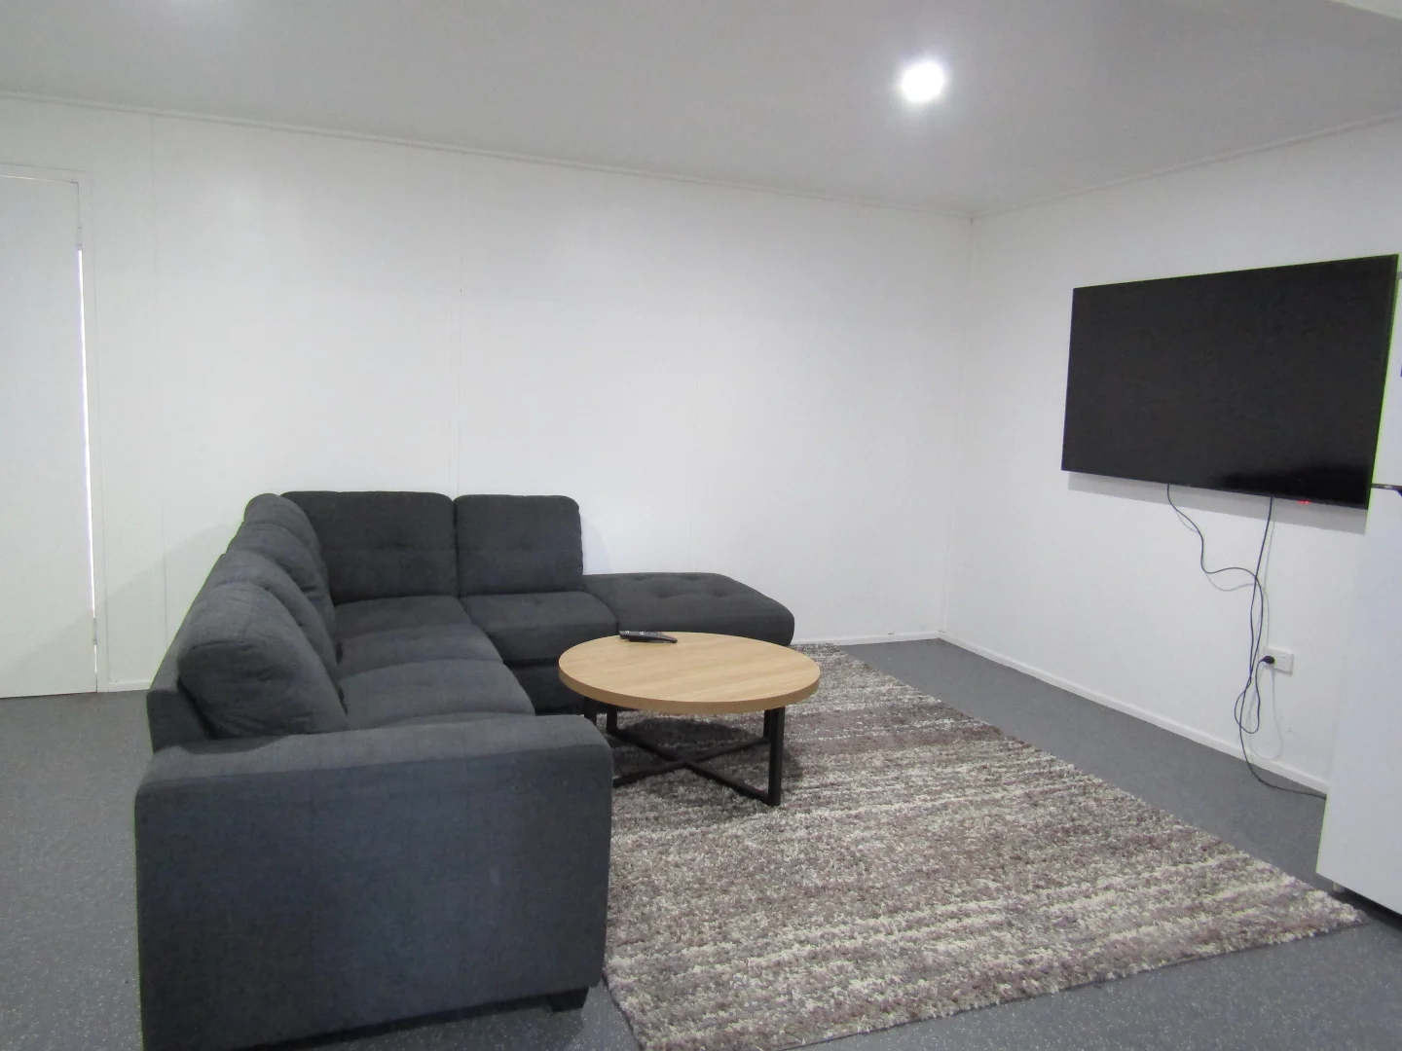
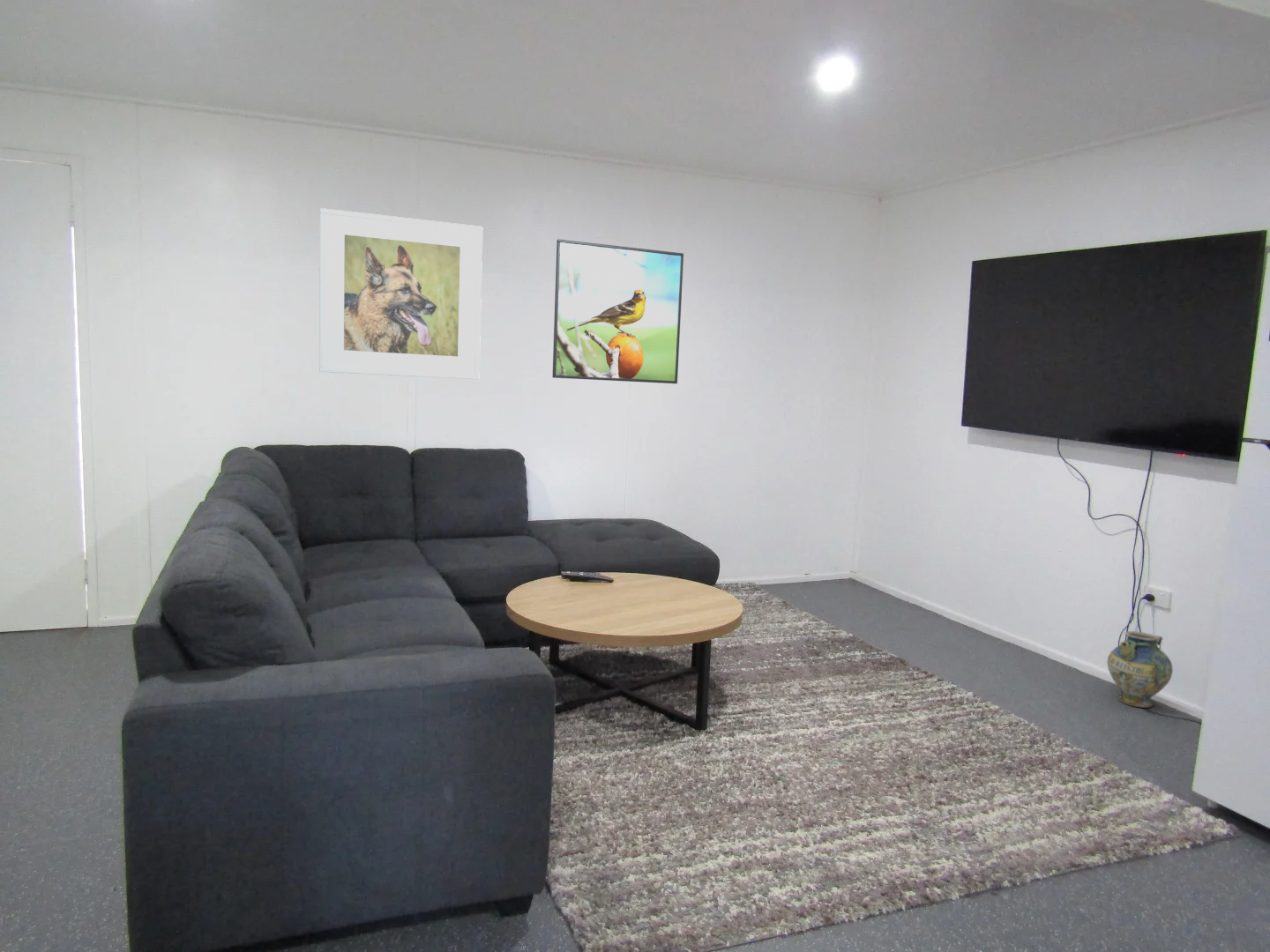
+ ceramic jug (1137, 668)
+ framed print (619, 314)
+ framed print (402, 297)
